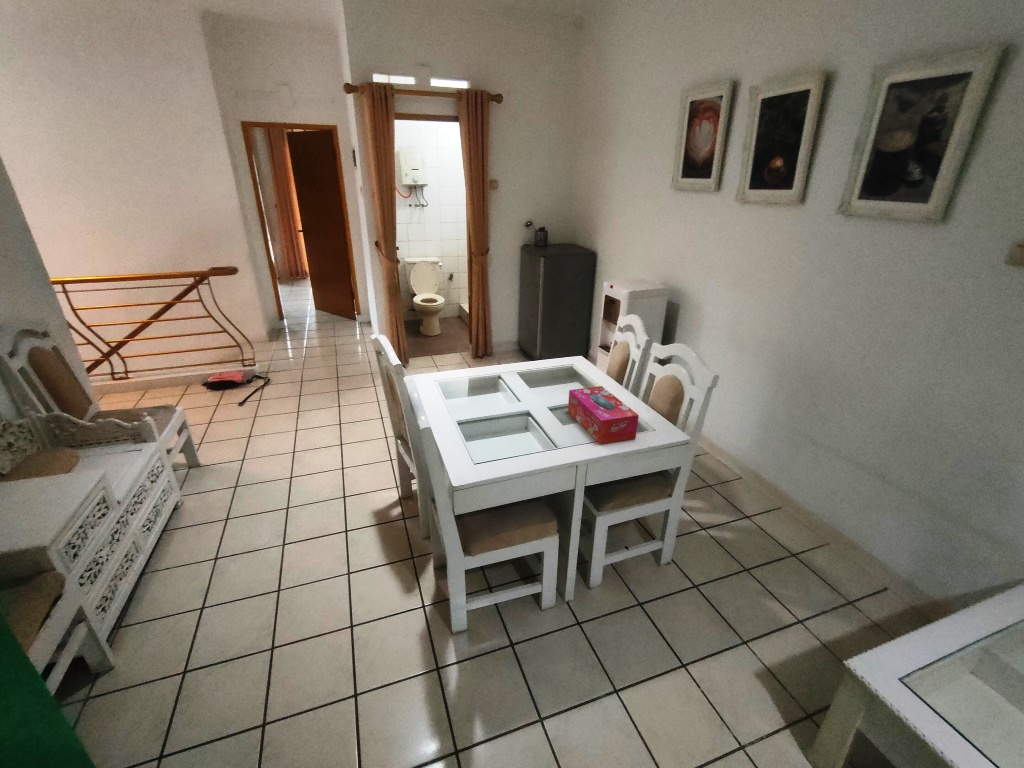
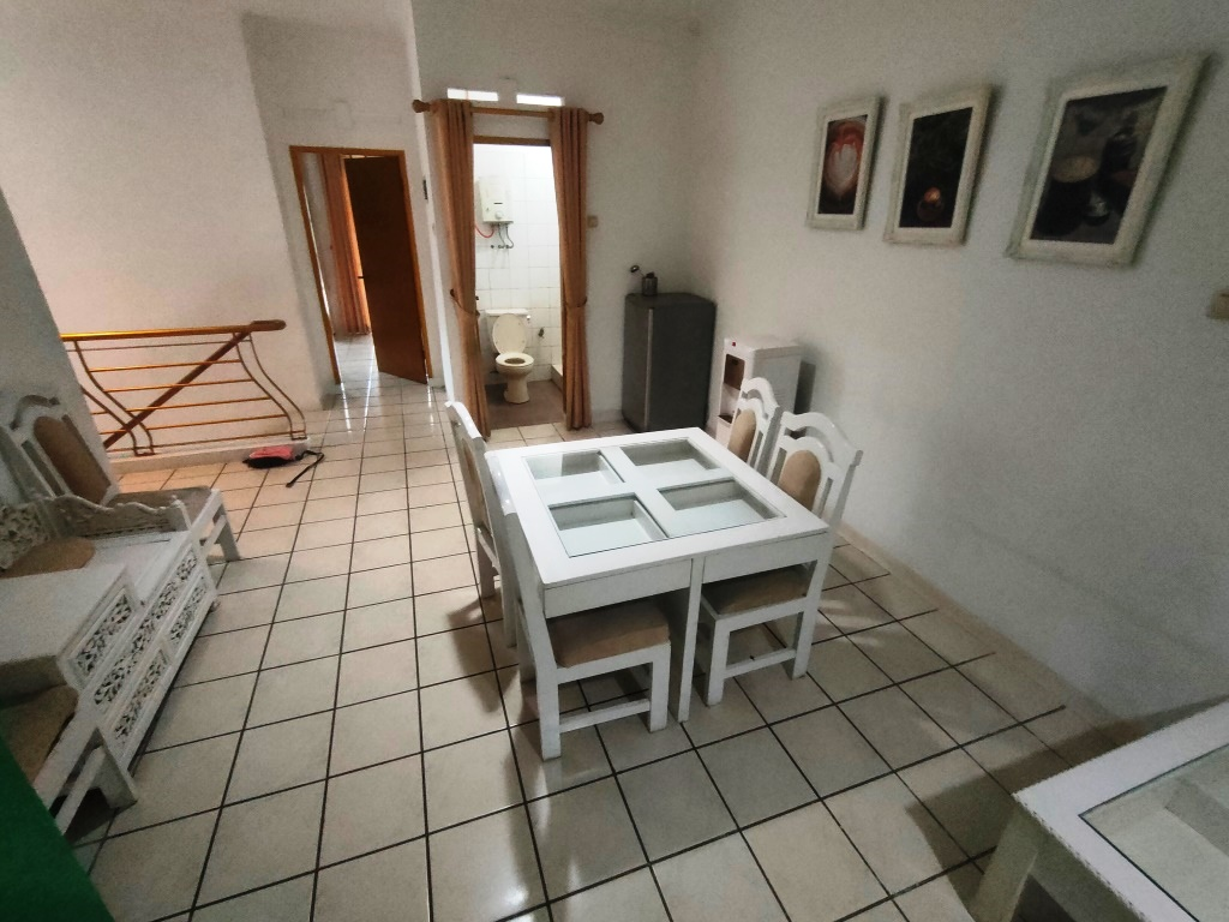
- tissue box (600, 413)
